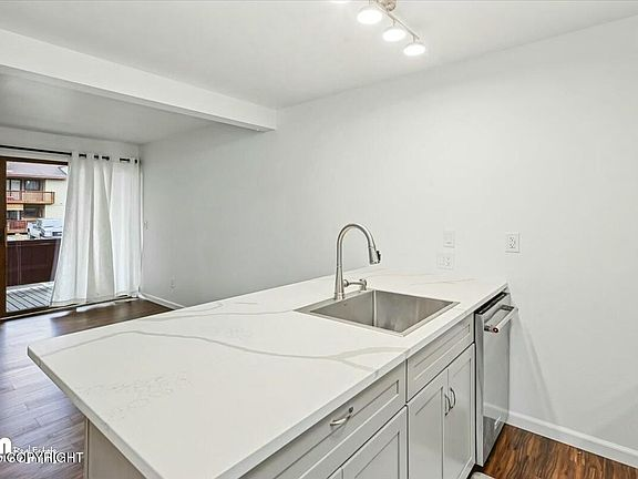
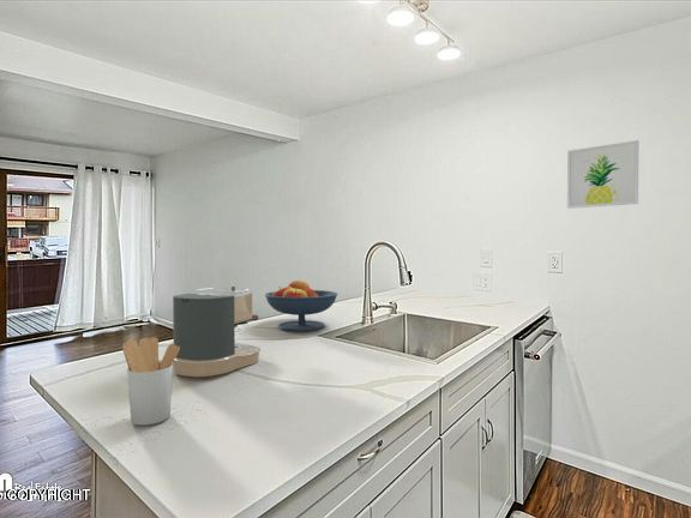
+ fruit bowl (301, 303)
+ coffee maker (223, 324)
+ wall art (601, 175)
+ utensil holder (148, 377)
